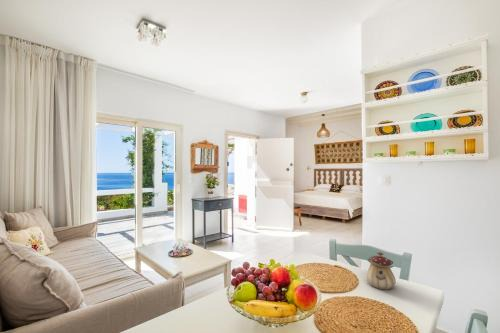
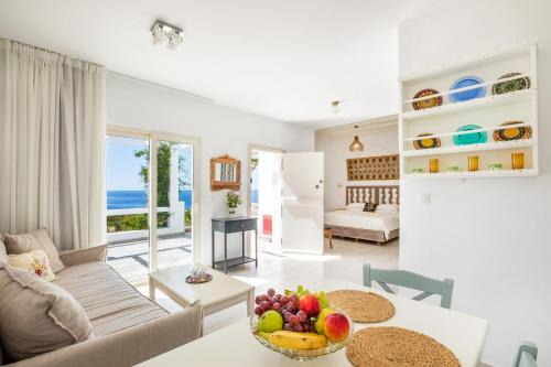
- teapot (380, 267)
